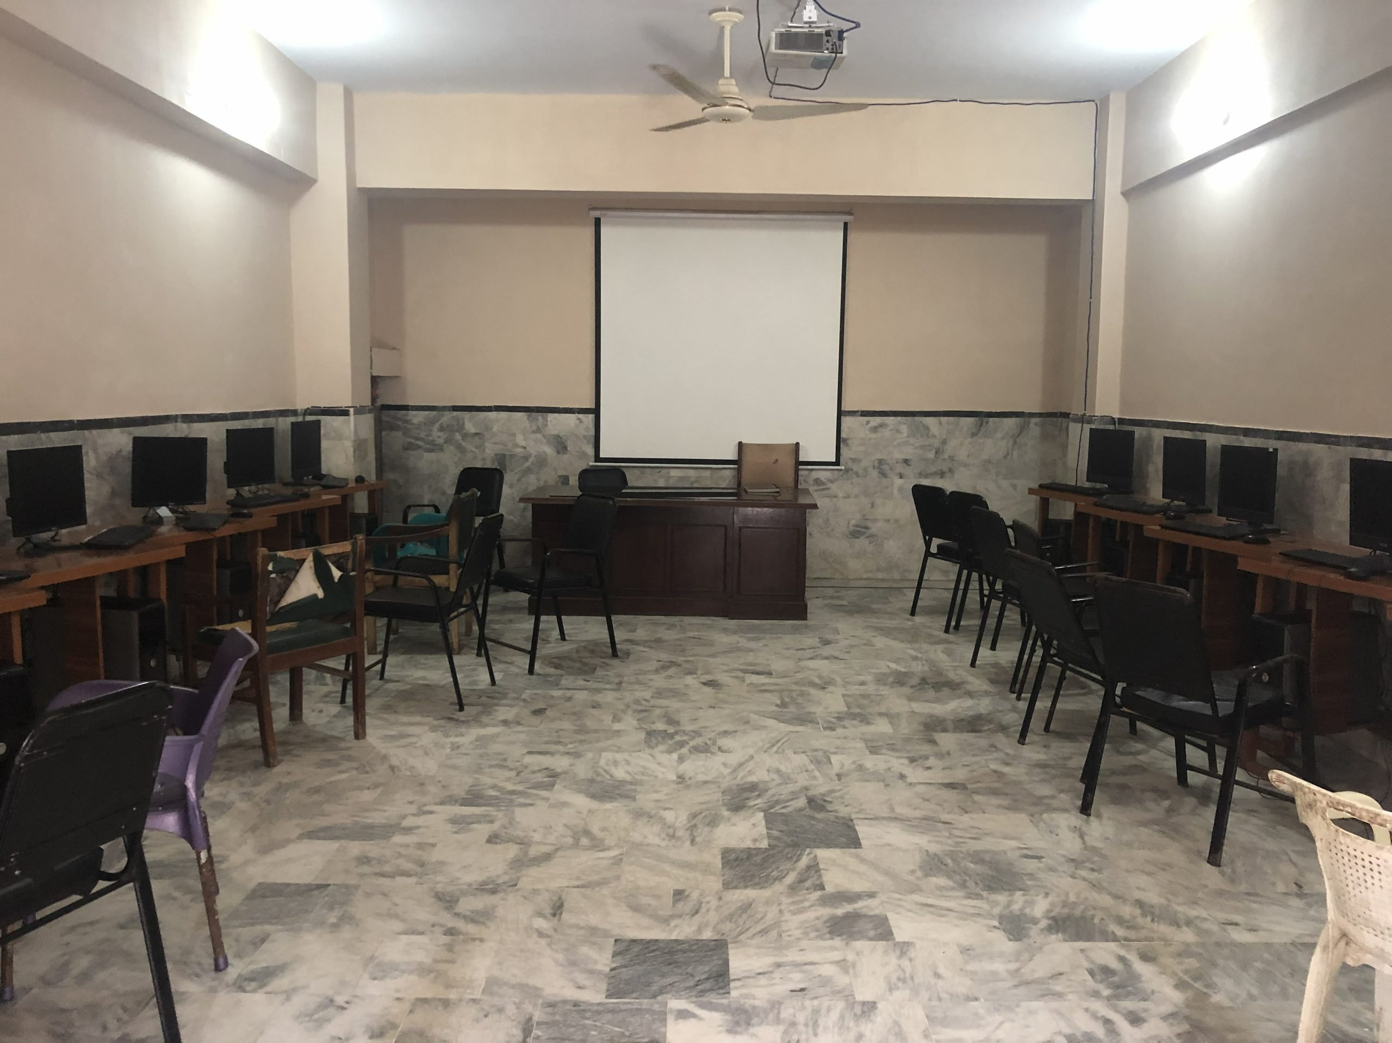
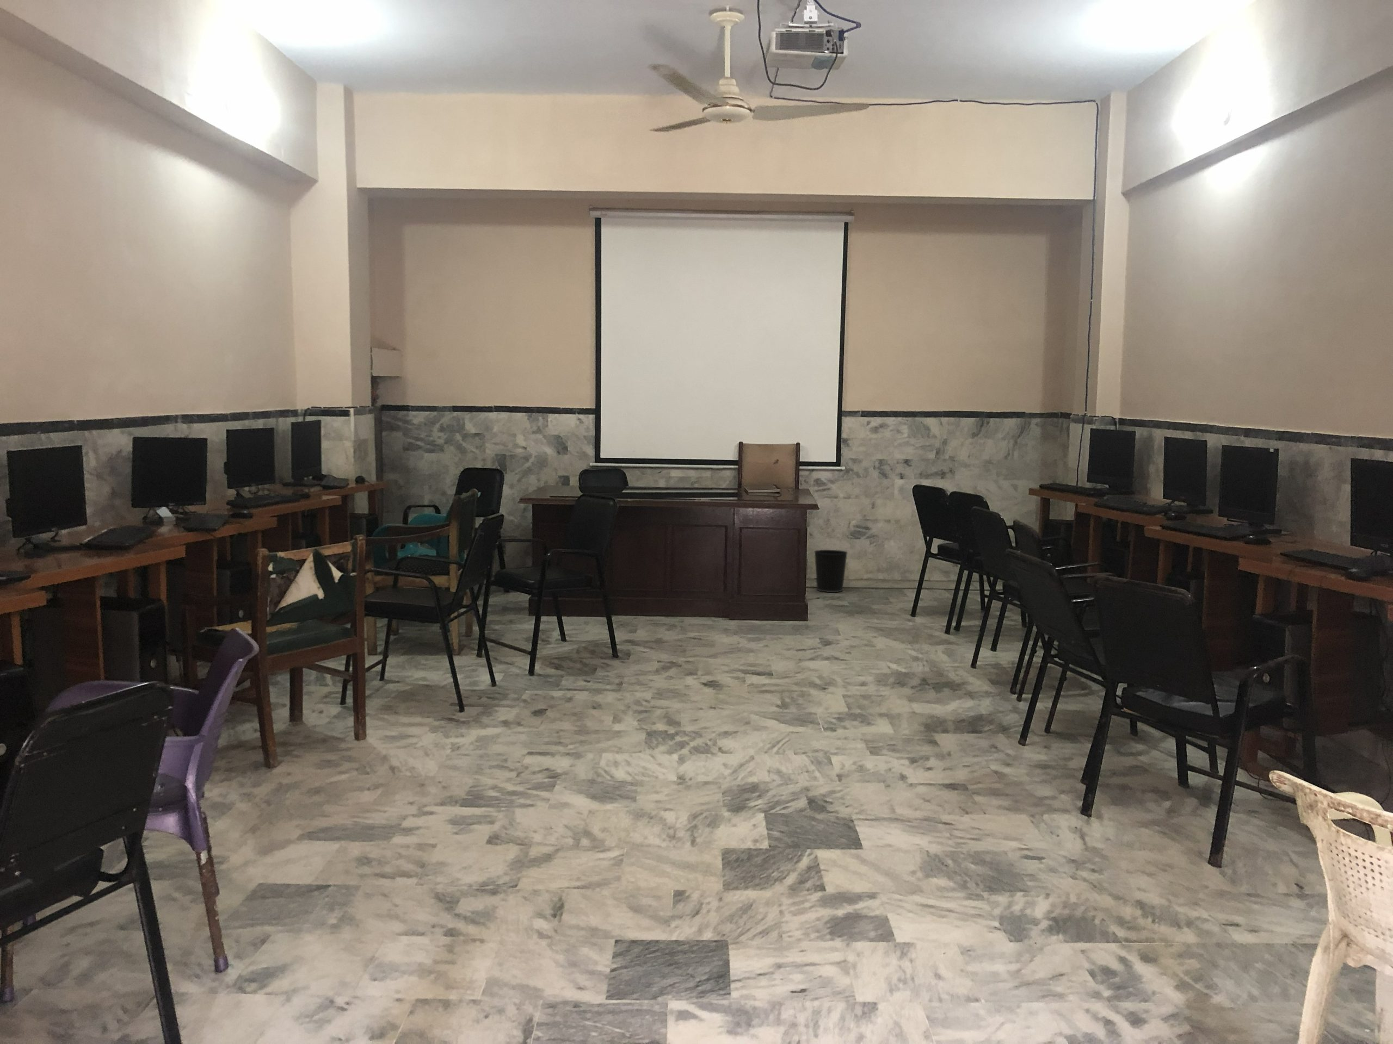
+ wastebasket (830, 571)
